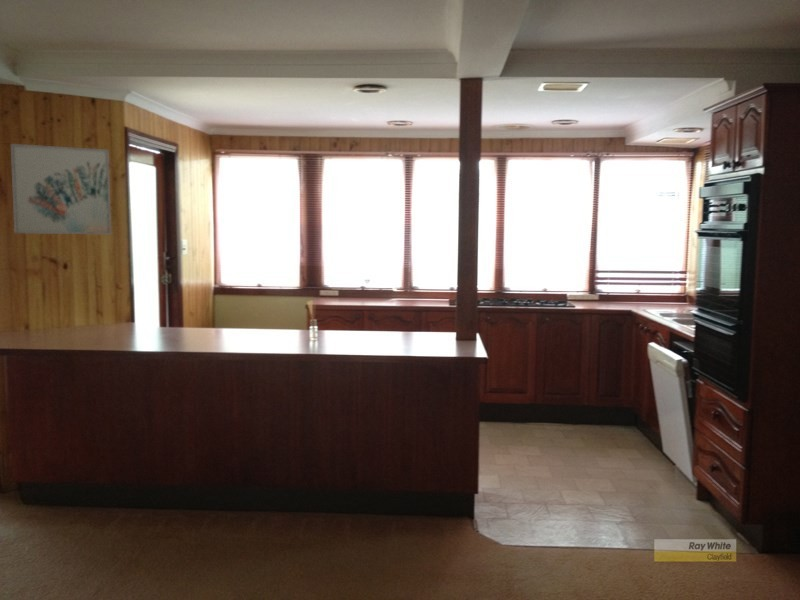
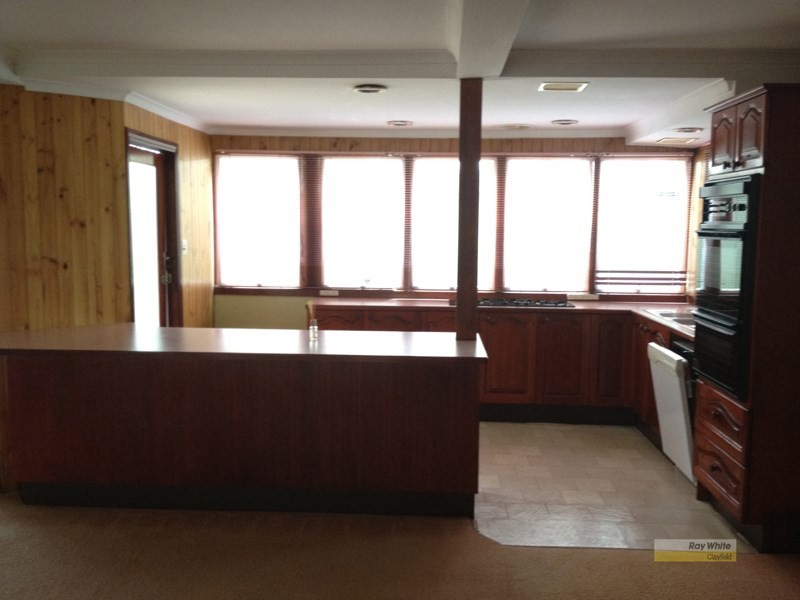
- wall art (62, 190)
